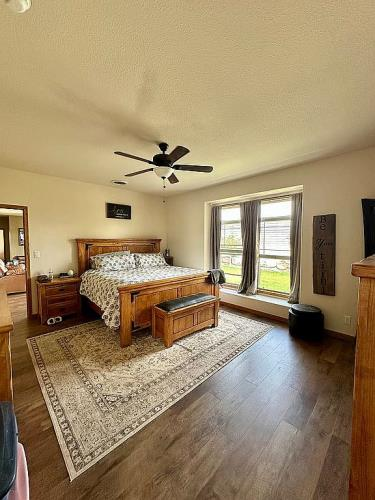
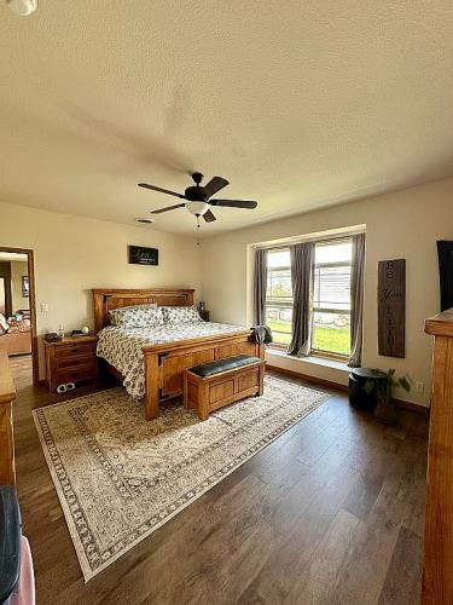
+ house plant (385, 396)
